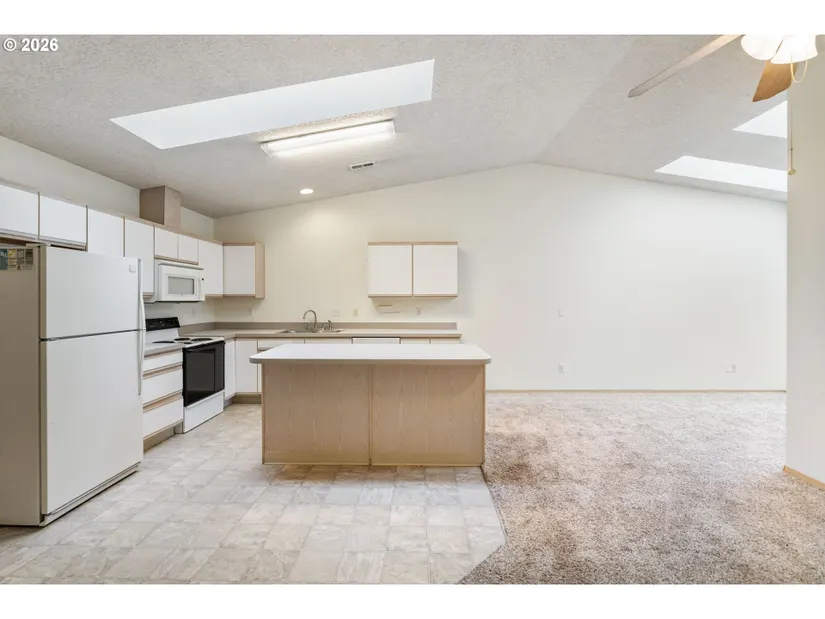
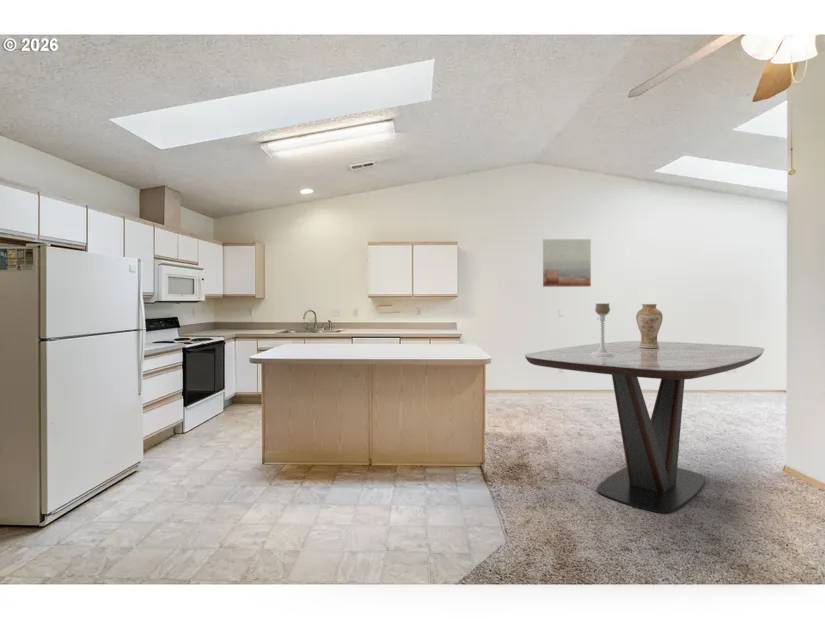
+ dining table (652, 417)
+ vase (649, 325)
+ candle holder (602, 329)
+ wall art (566, 262)
